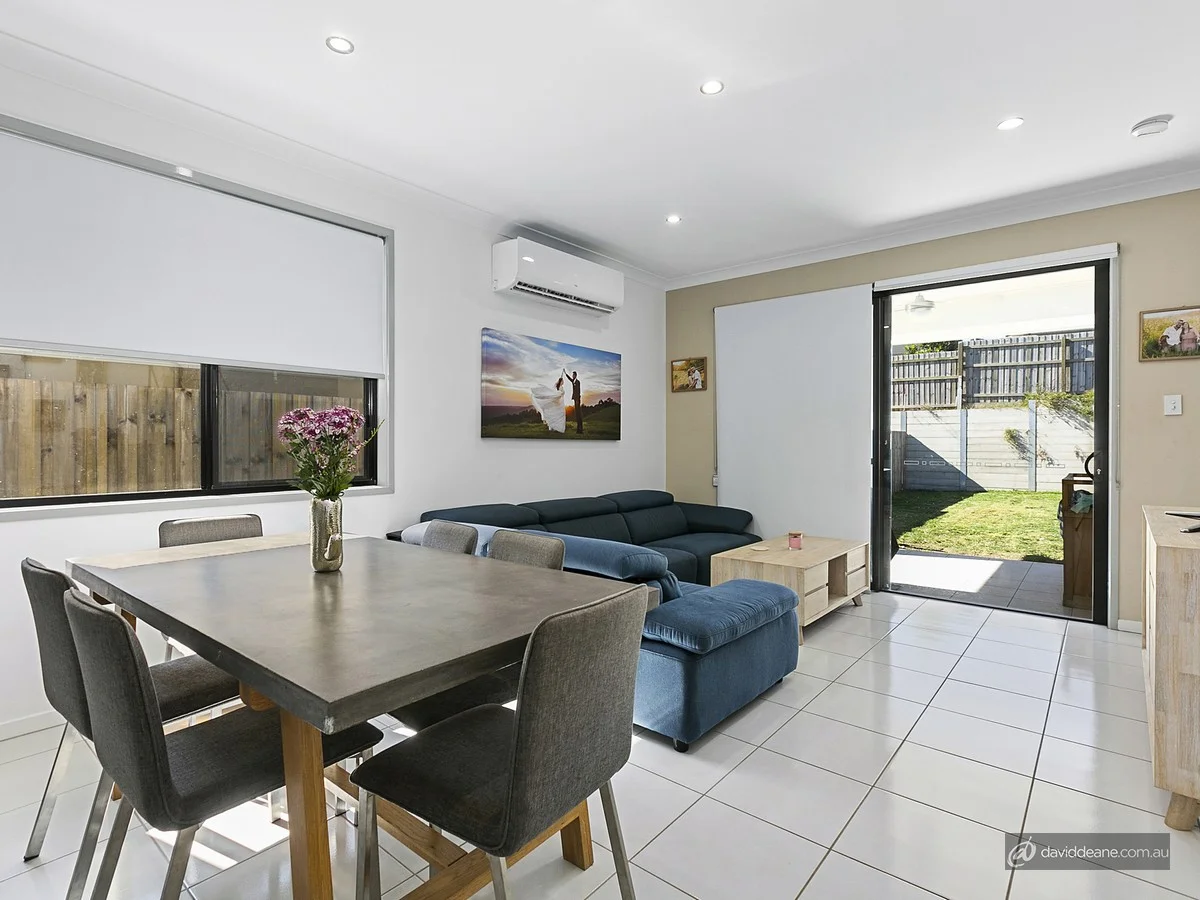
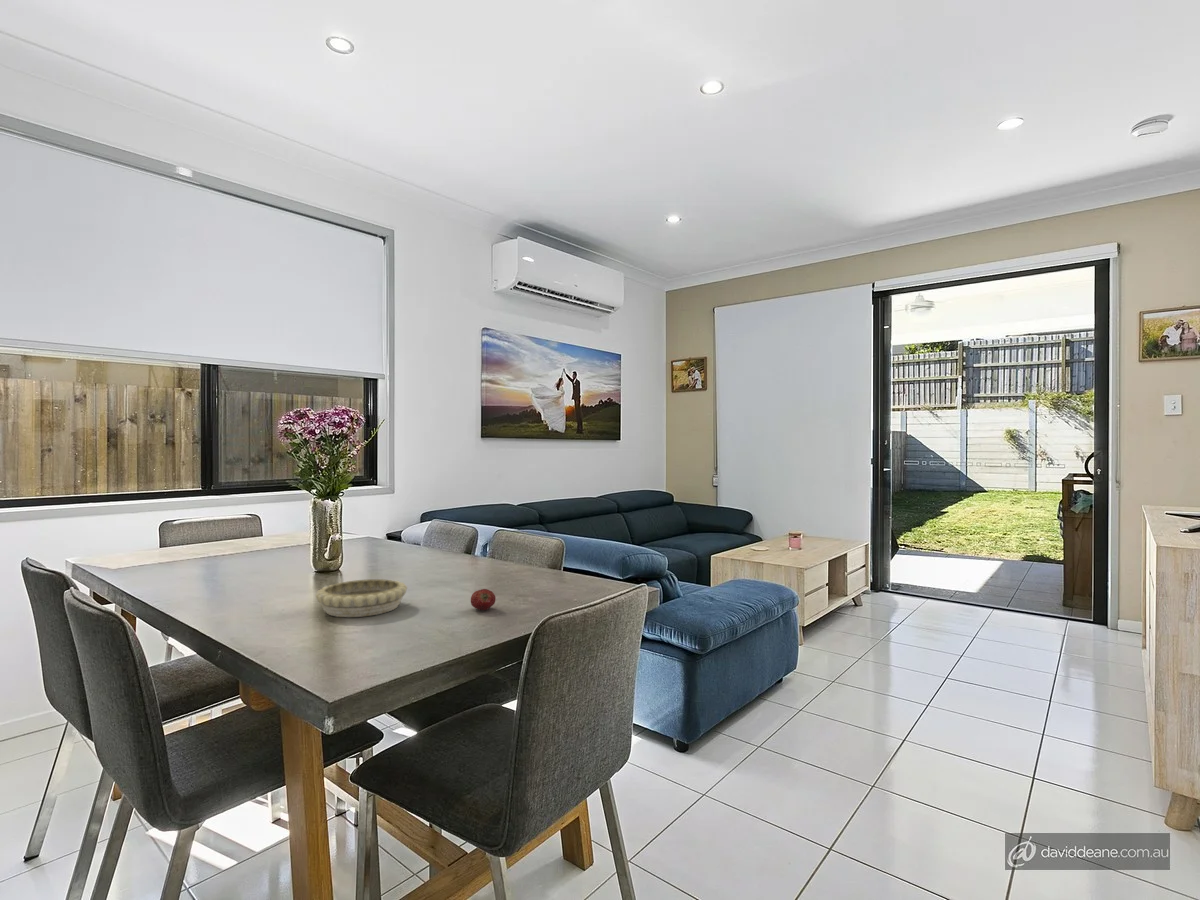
+ fruit (482, 598)
+ decorative bowl (362, 597)
